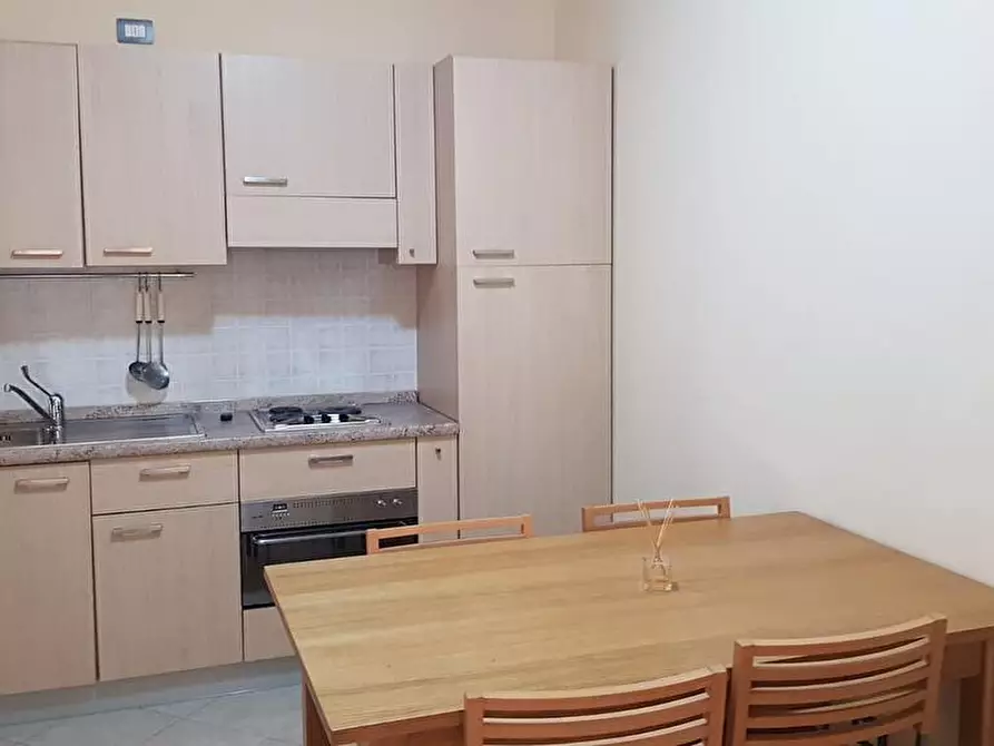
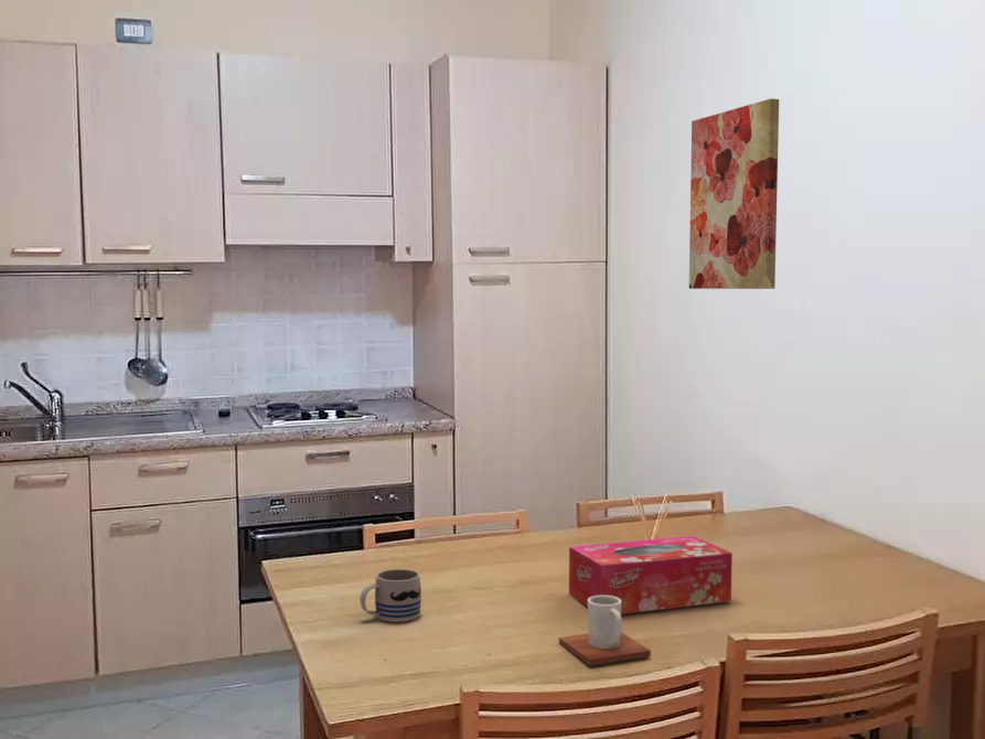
+ tissue box (649, 574)
+ mug (390, 596)
+ wall art (730, 200)
+ mug (603, 624)
